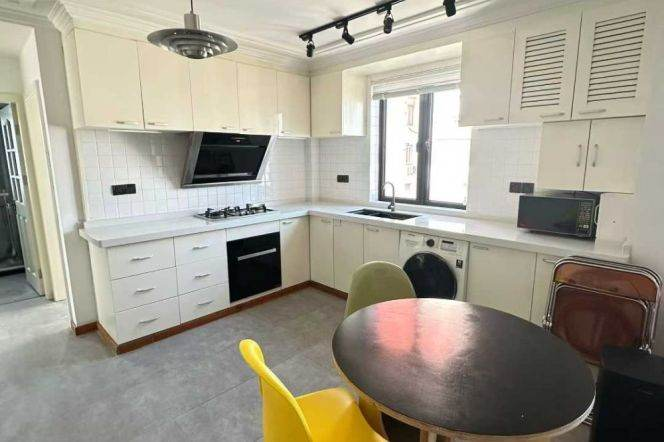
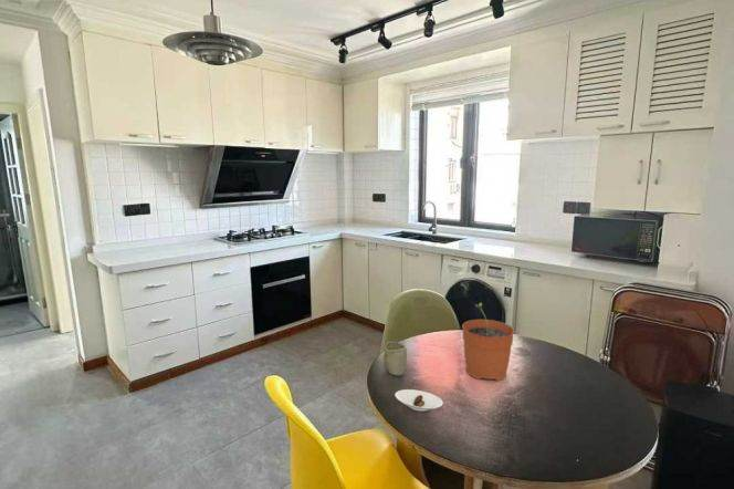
+ plant pot (486, 339)
+ saucer (418, 402)
+ cup (395, 358)
